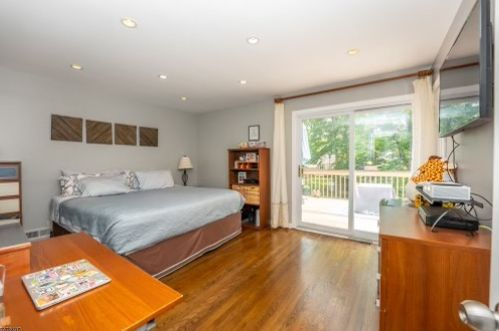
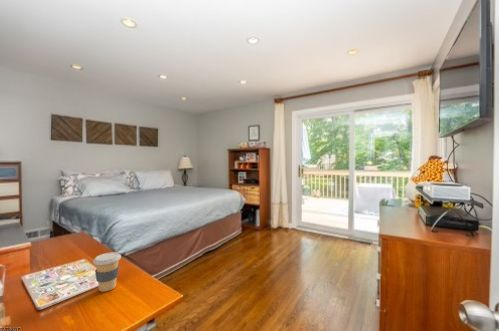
+ coffee cup (107, 271)
